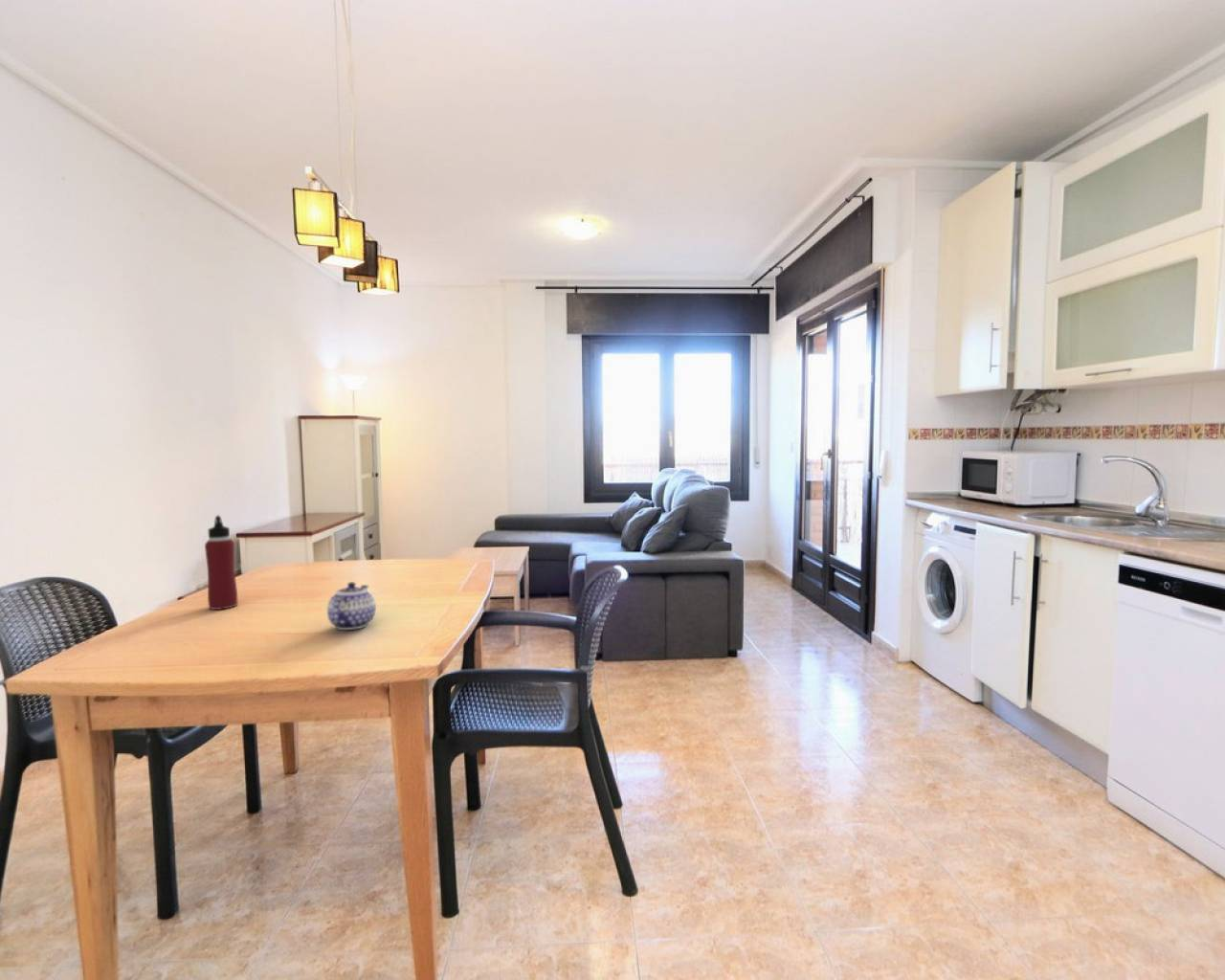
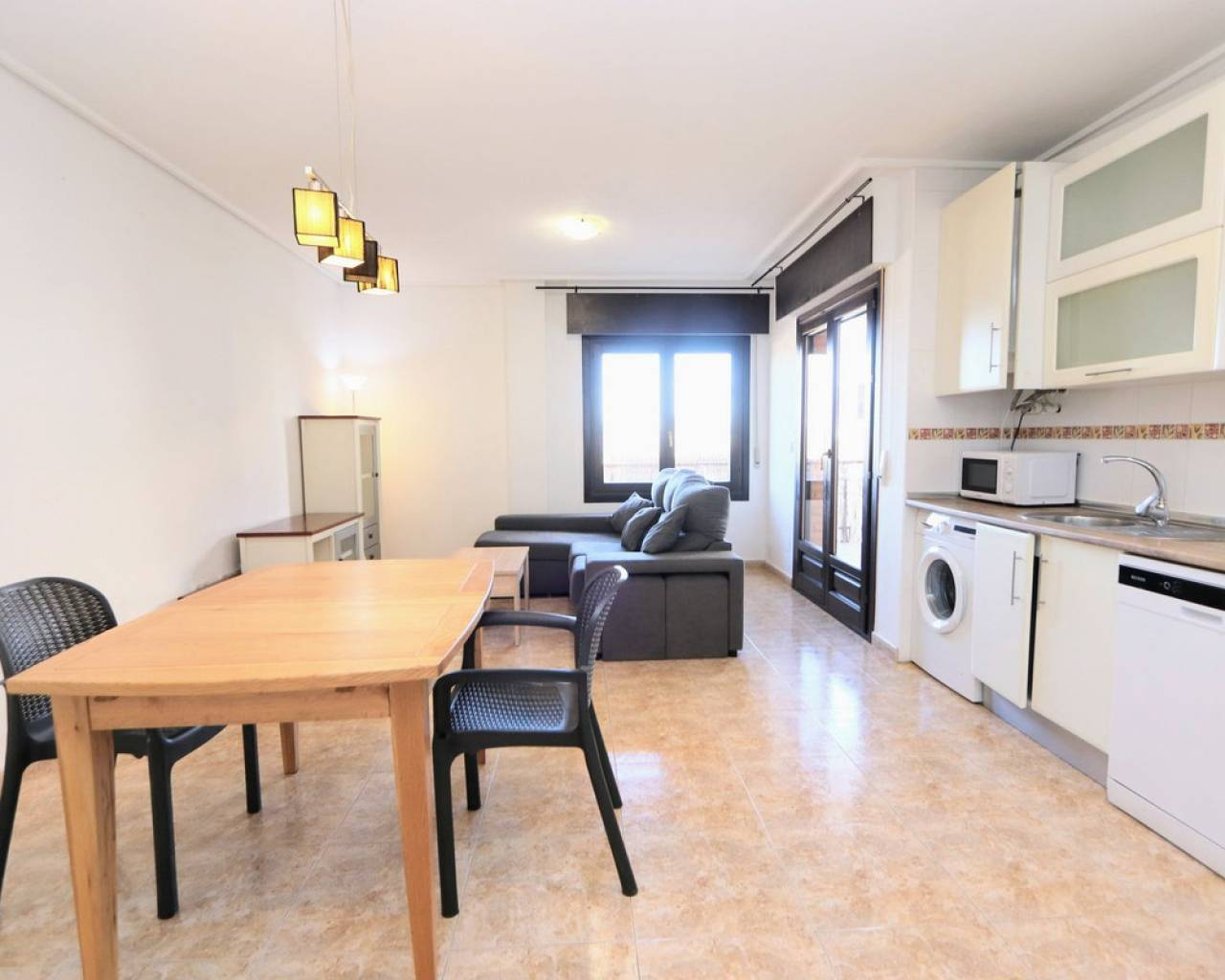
- water bottle (220, 561)
- teapot (351, 604)
